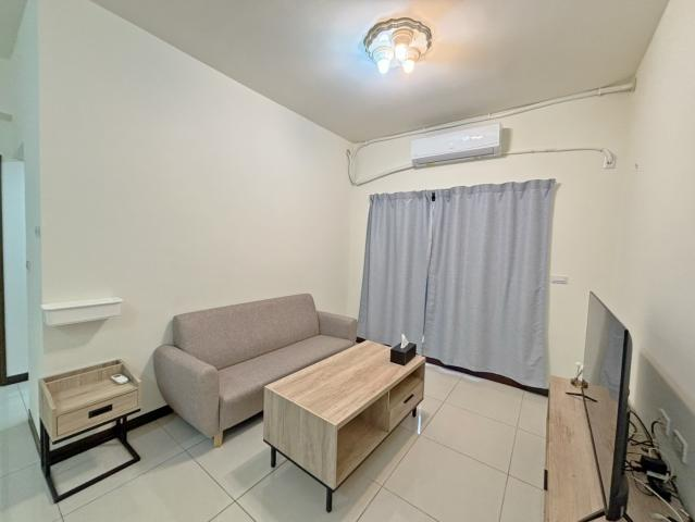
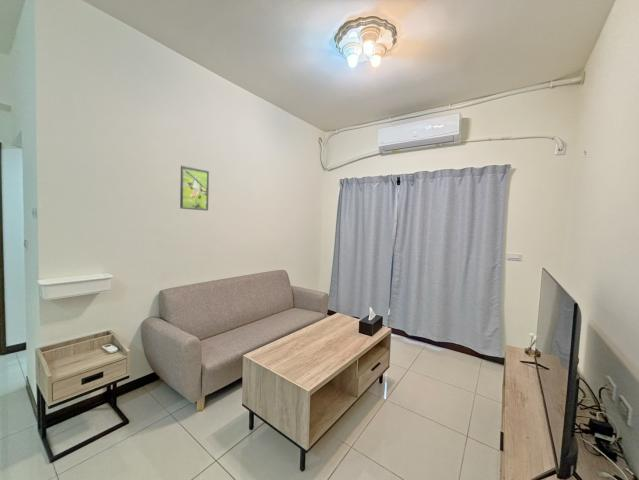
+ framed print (195, 189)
